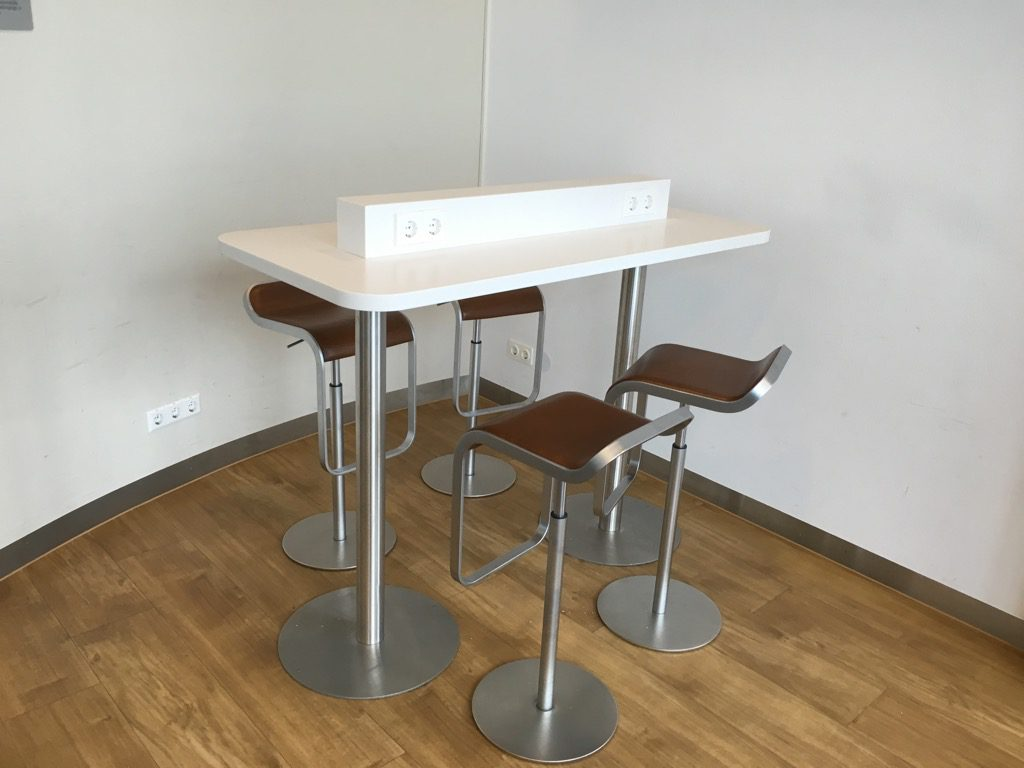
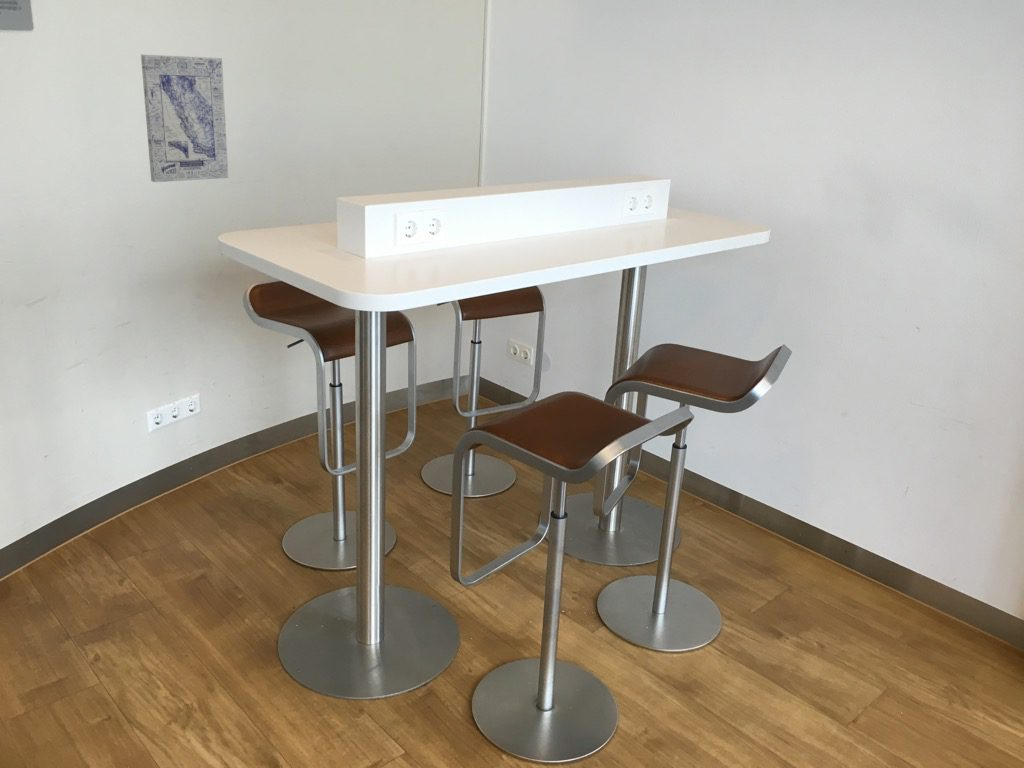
+ wall art (186, 119)
